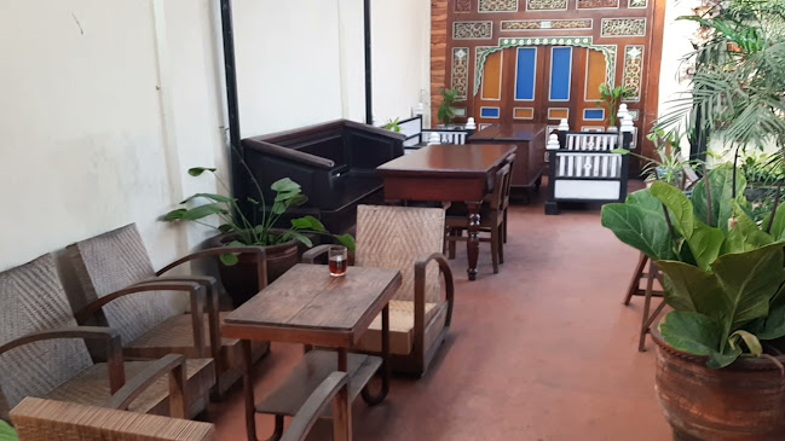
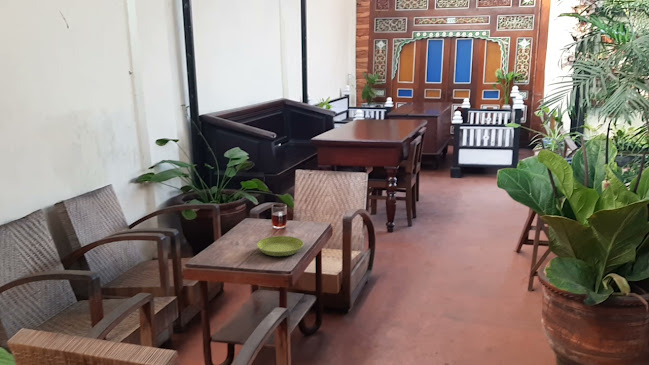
+ saucer (280, 246)
